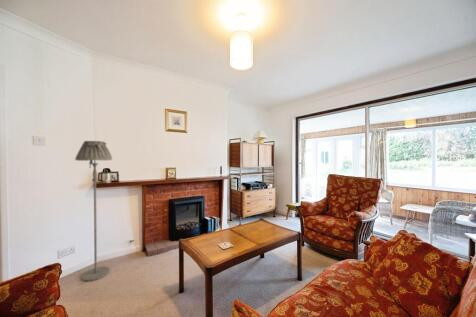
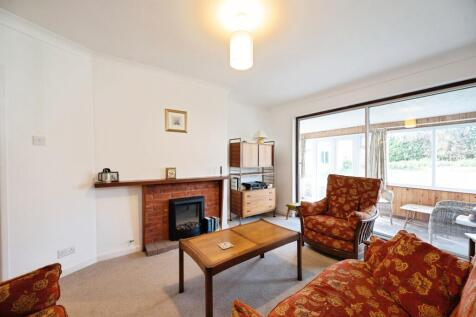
- floor lamp (94, 208)
